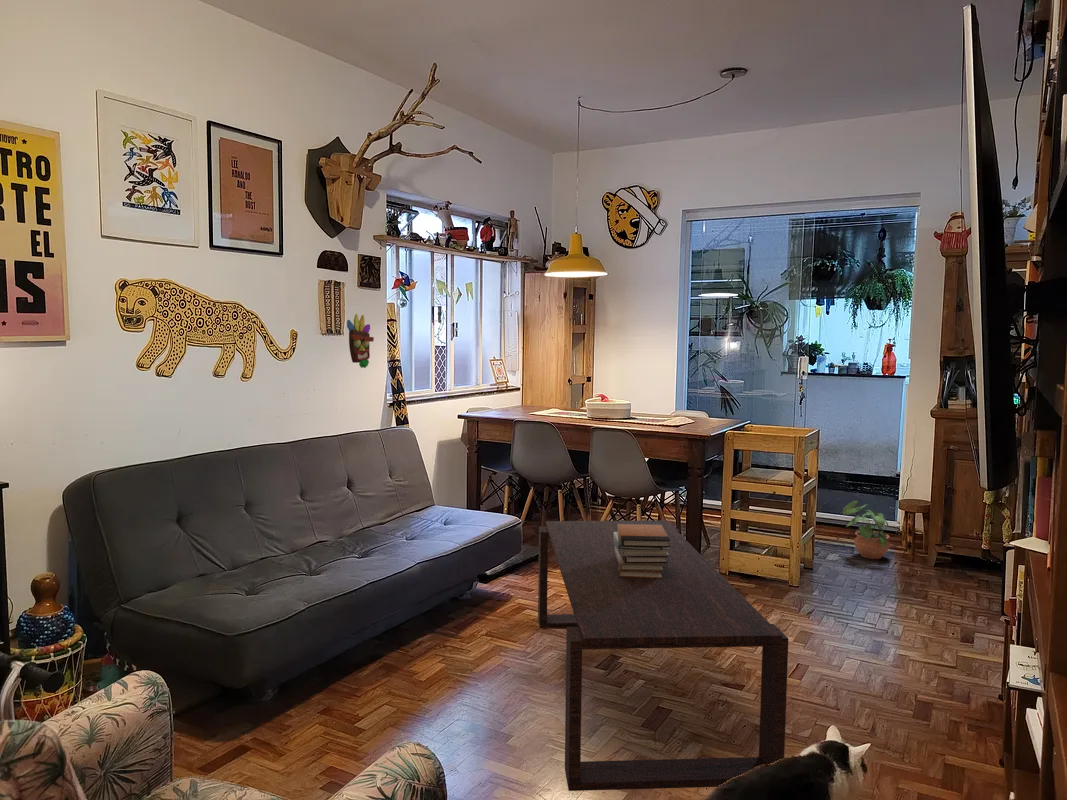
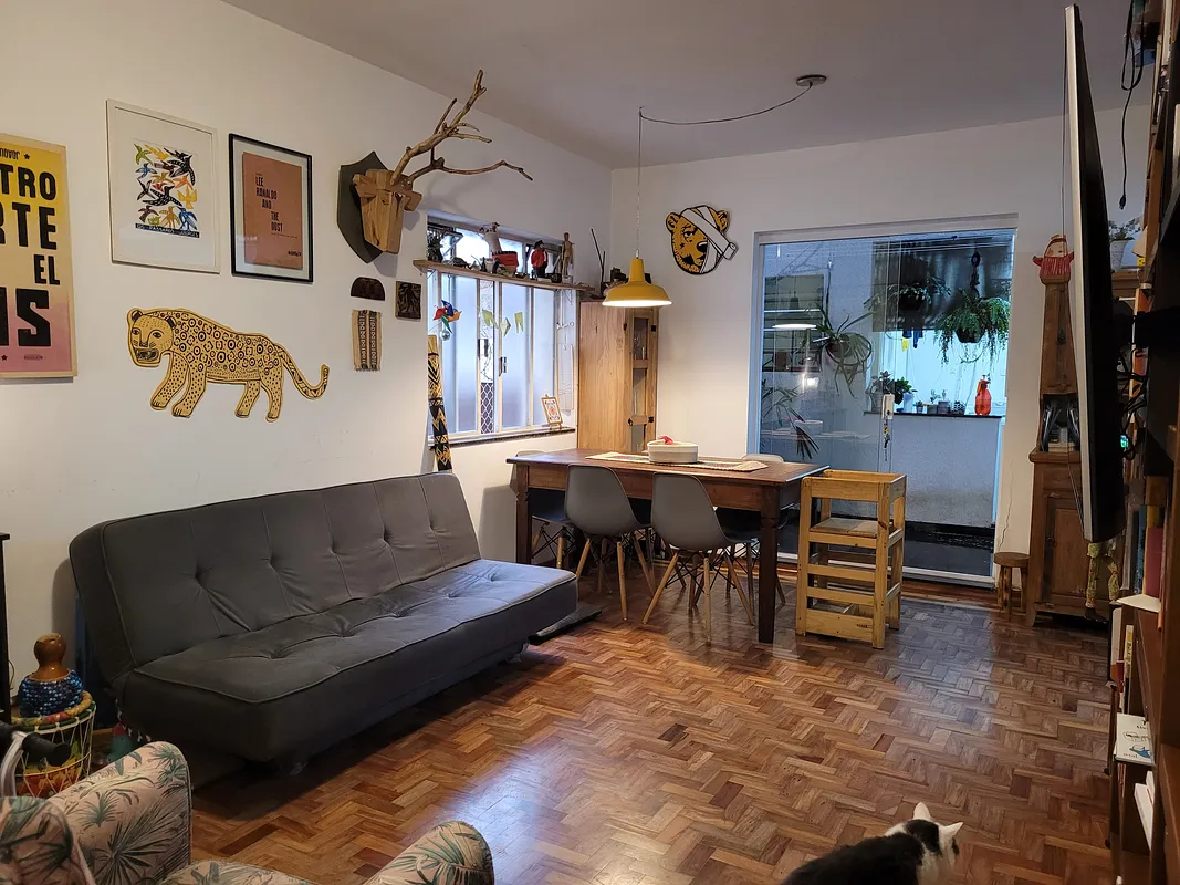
- coffee table (633, 624)
- potted plant (865, 528)
- book stack (640, 548)
- decorative mask (361, 341)
